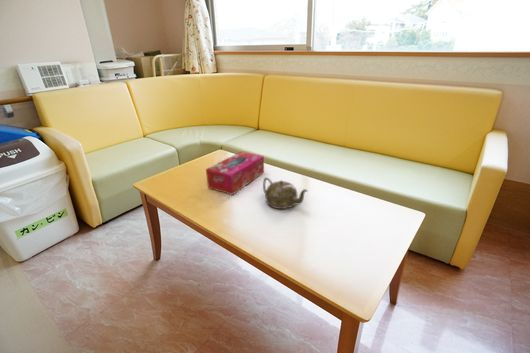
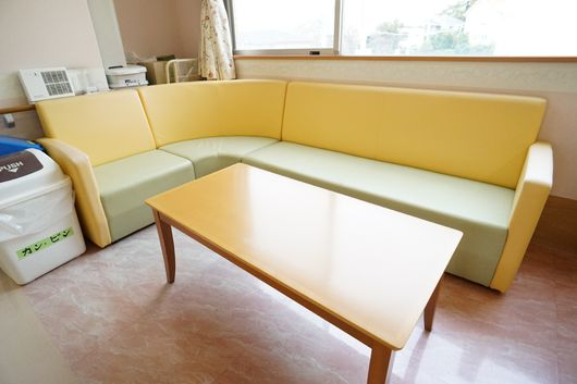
- teapot (283, 192)
- tissue box (236, 171)
